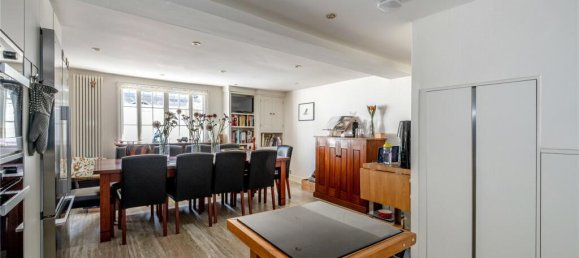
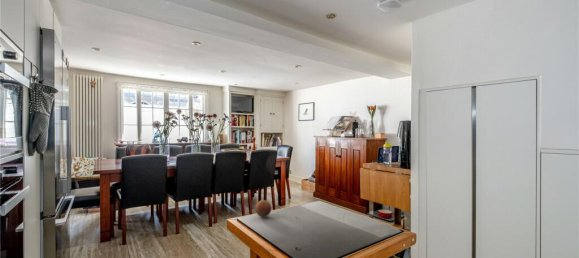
+ apple (263, 208)
